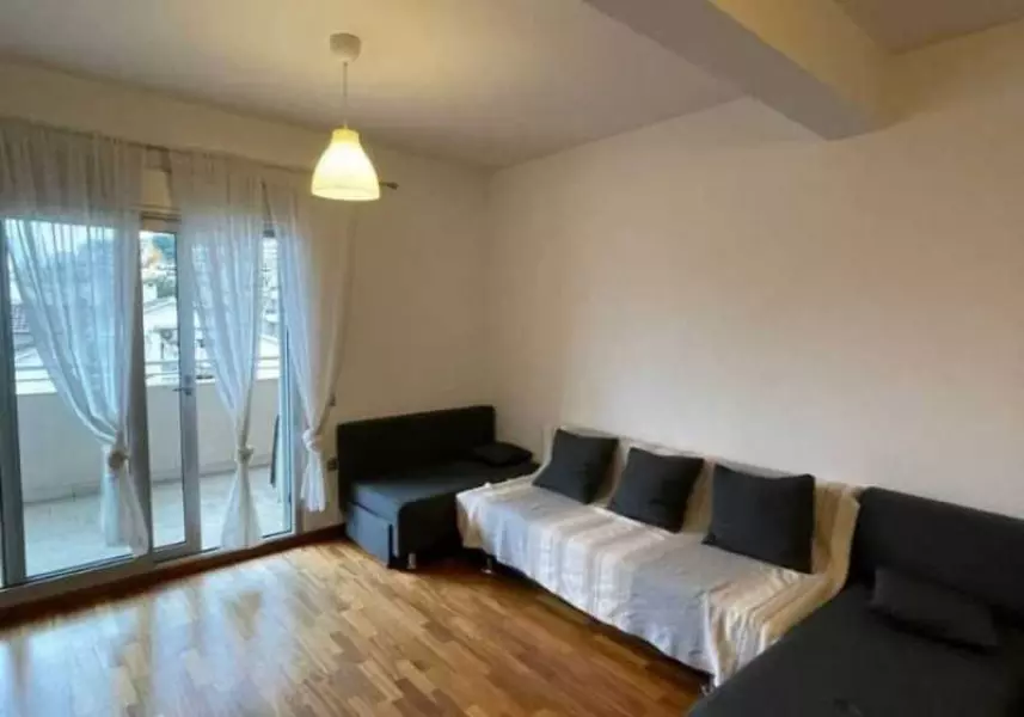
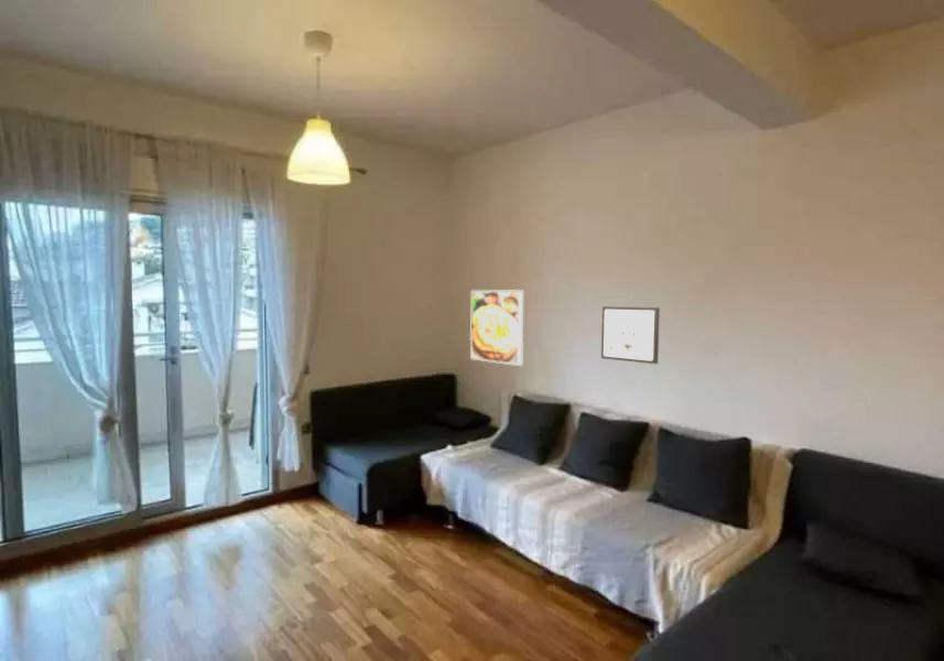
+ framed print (496, 326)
+ wall art (629, 334)
